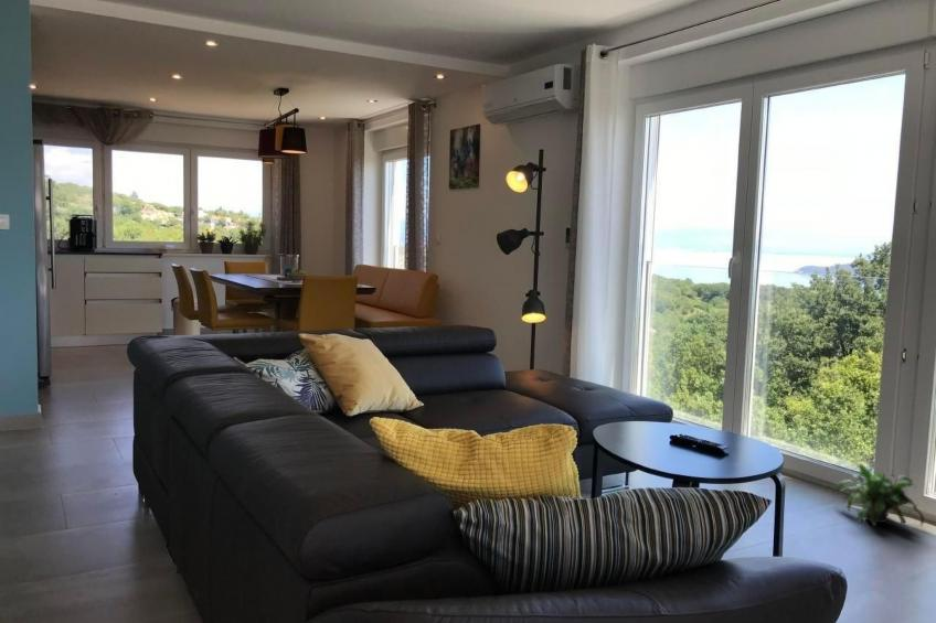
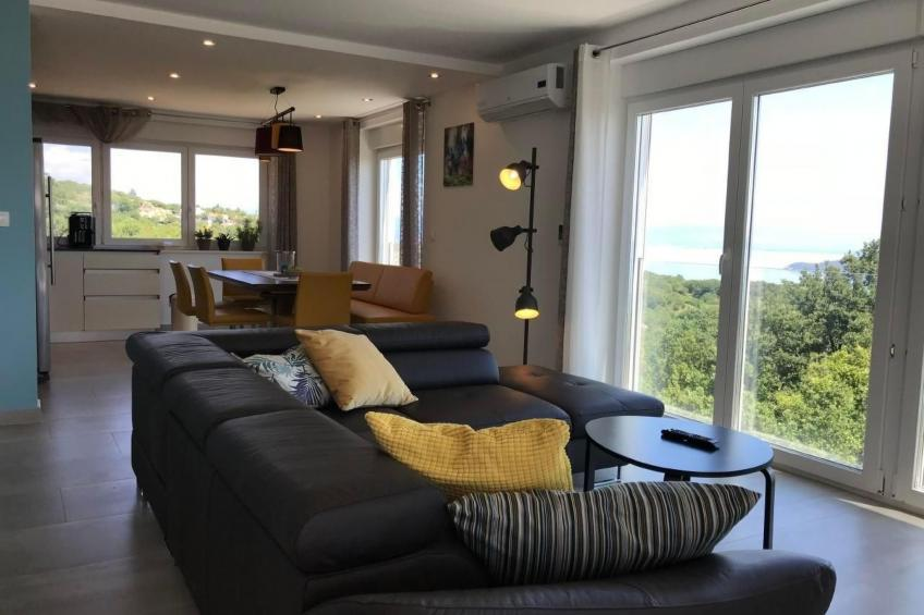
- potted plant (873, 492)
